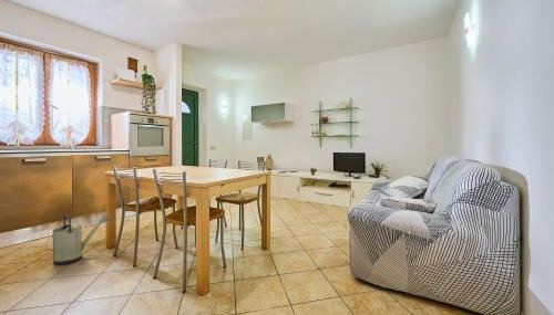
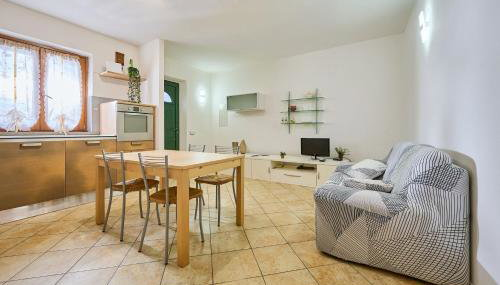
- watering can (80, 234)
